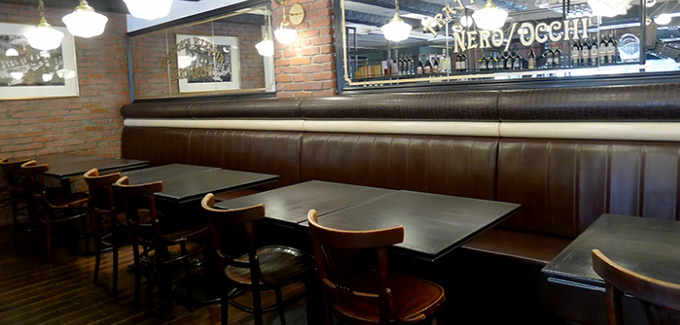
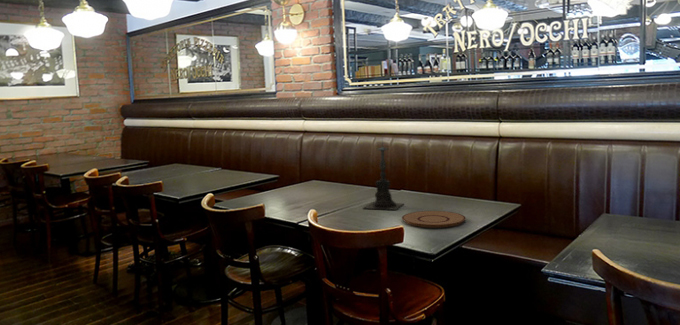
+ plate (433, 219)
+ candle holder (382, 172)
